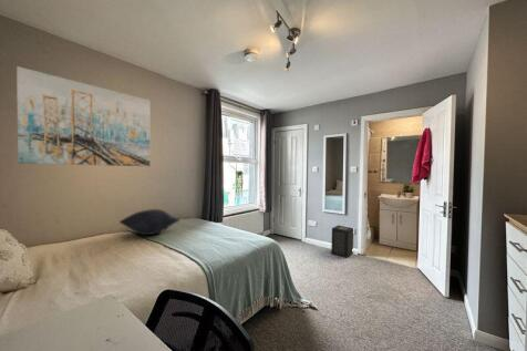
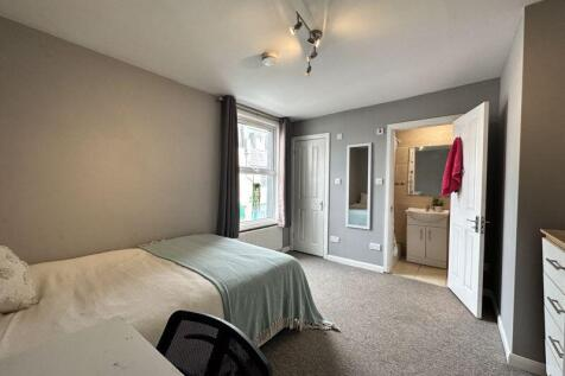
- wall art (95, 125)
- pillow (149, 220)
- speaker (342, 240)
